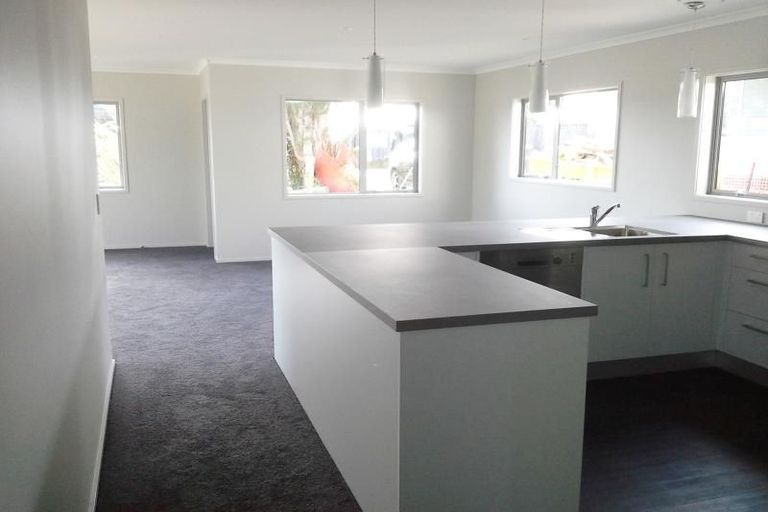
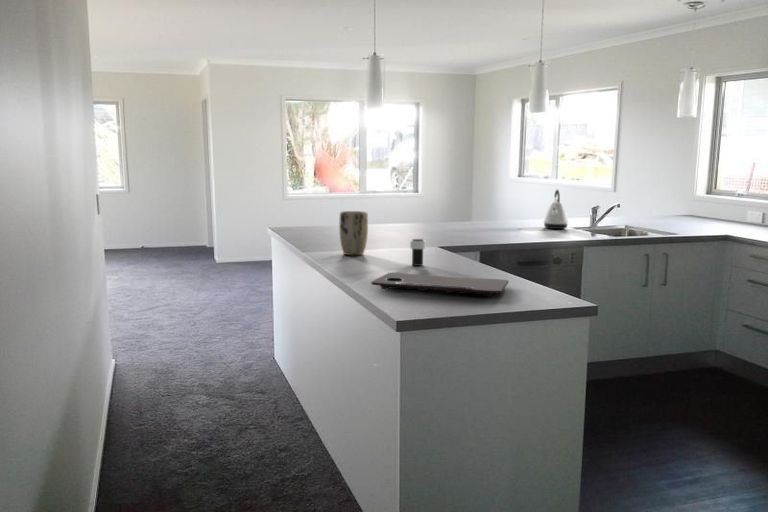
+ kettle (556, 208)
+ cup (417, 252)
+ plant pot (353, 233)
+ cutting board (440, 284)
